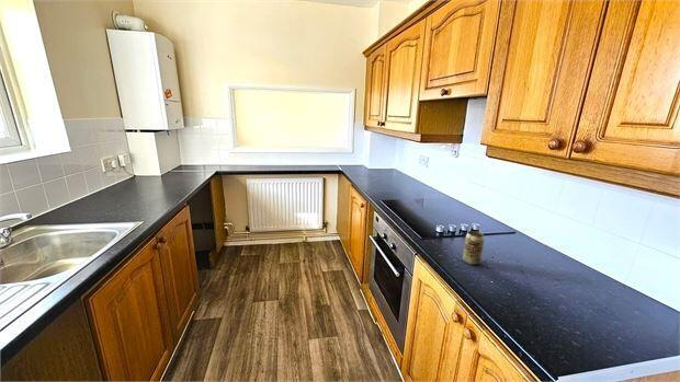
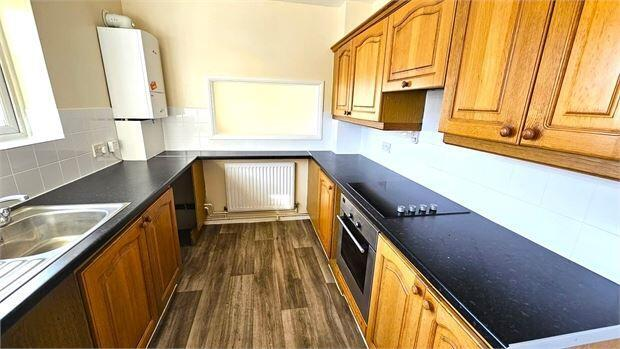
- beverage can (473, 247)
